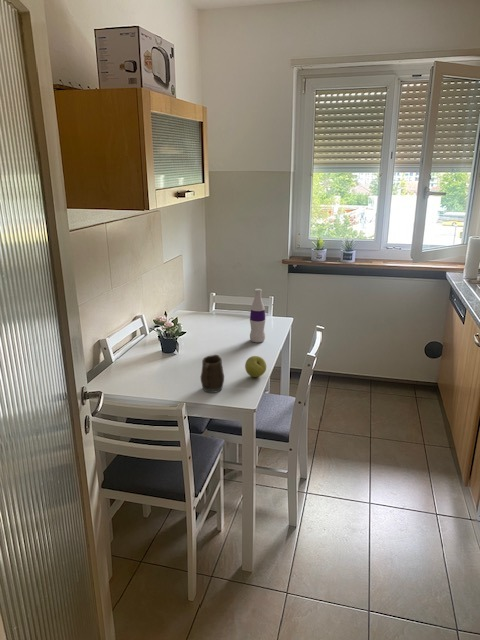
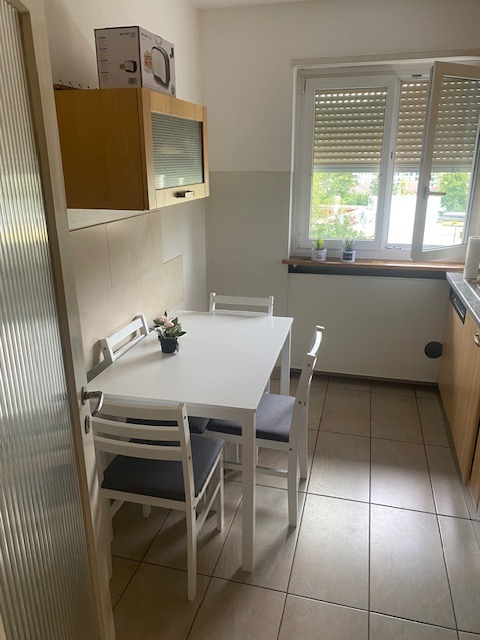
- apple (255, 366)
- mug (211, 374)
- bottle (257, 315)
